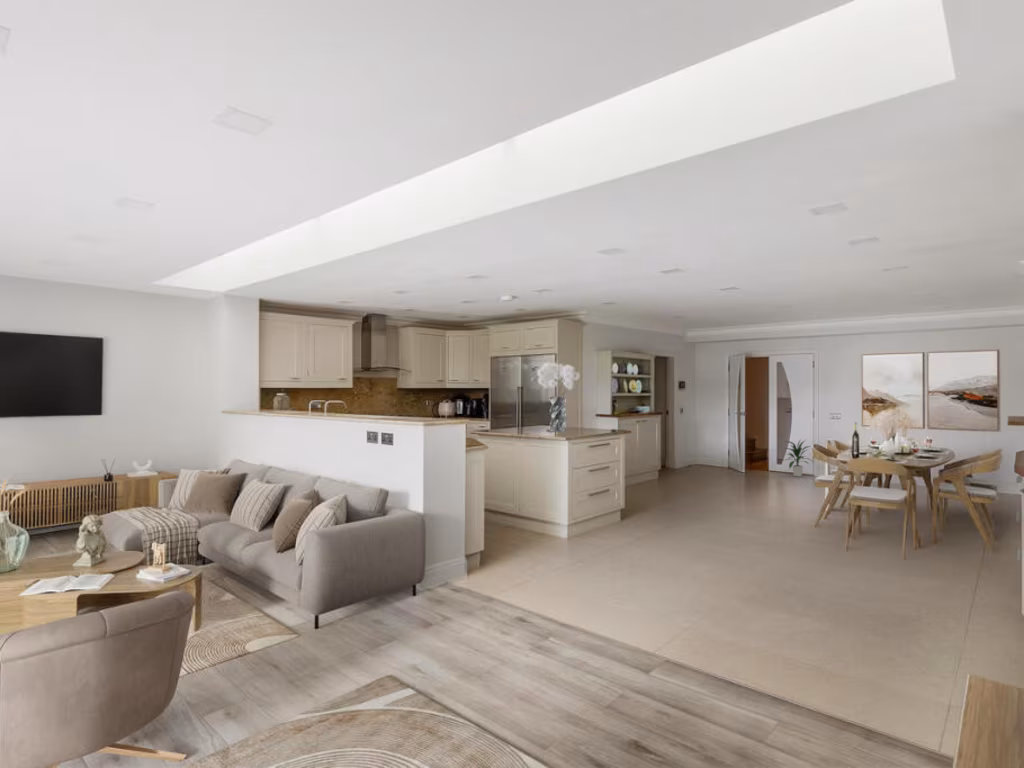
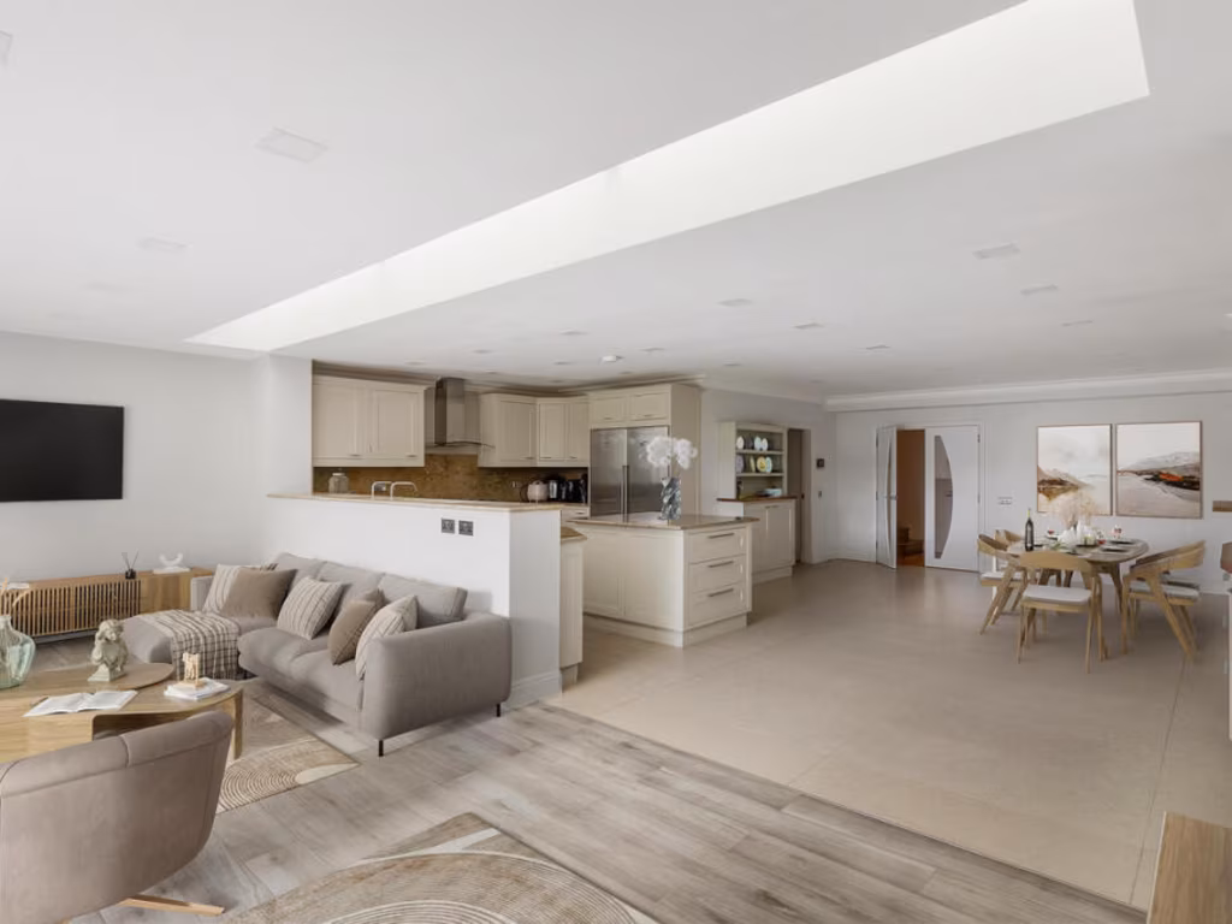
- indoor plant (796, 456)
